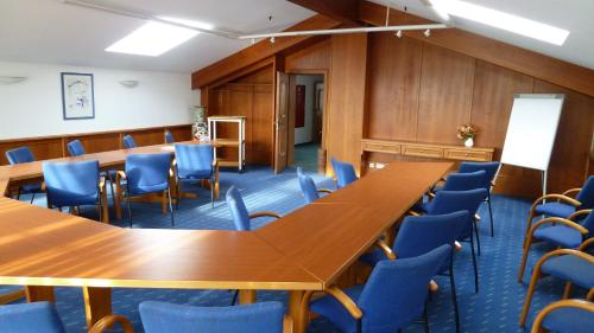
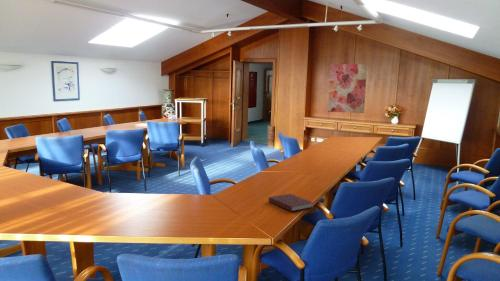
+ wall art (346, 88)
+ notebook (290, 202)
